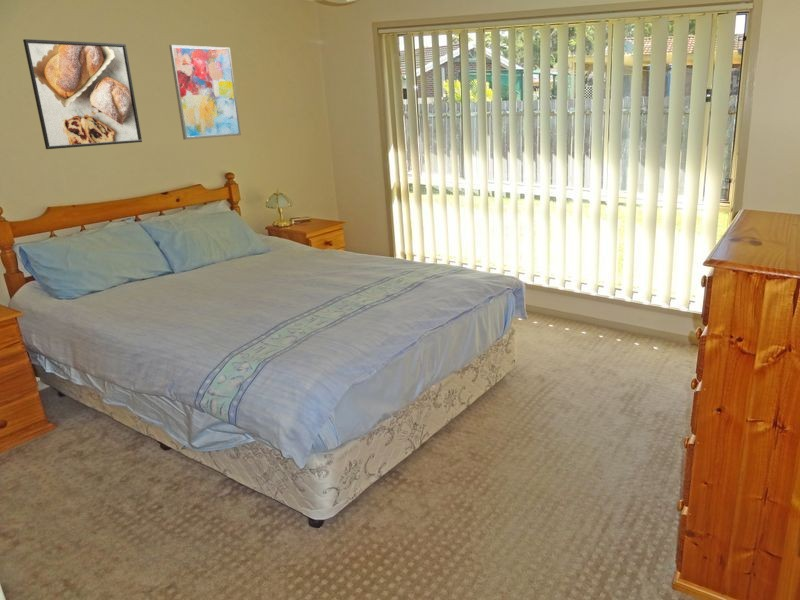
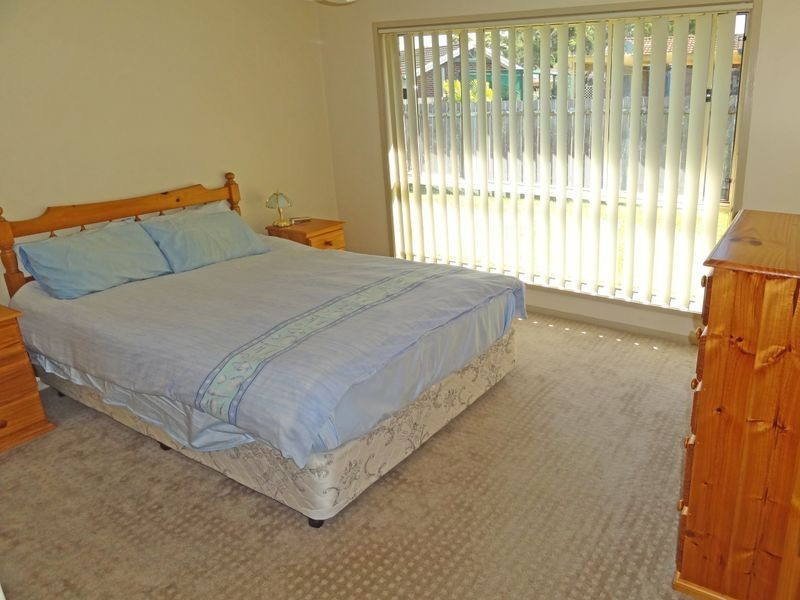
- wall art (207, 92)
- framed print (87, 94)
